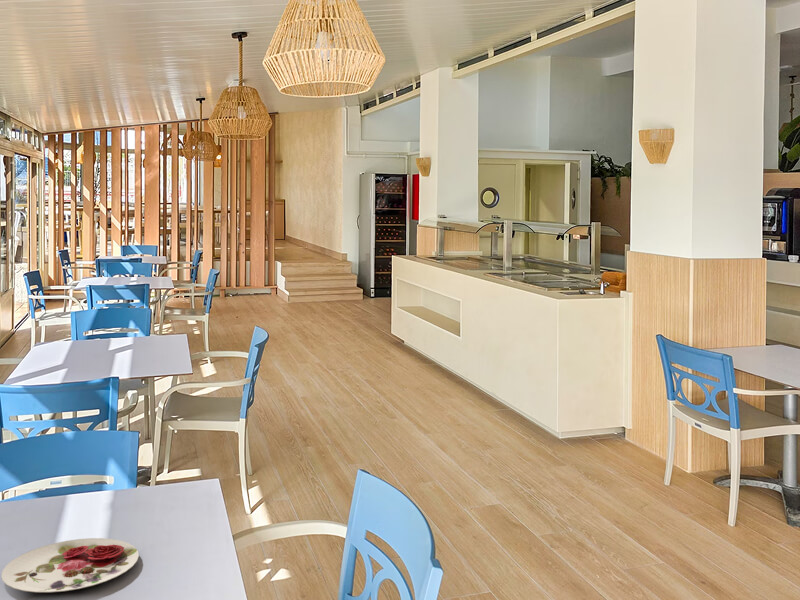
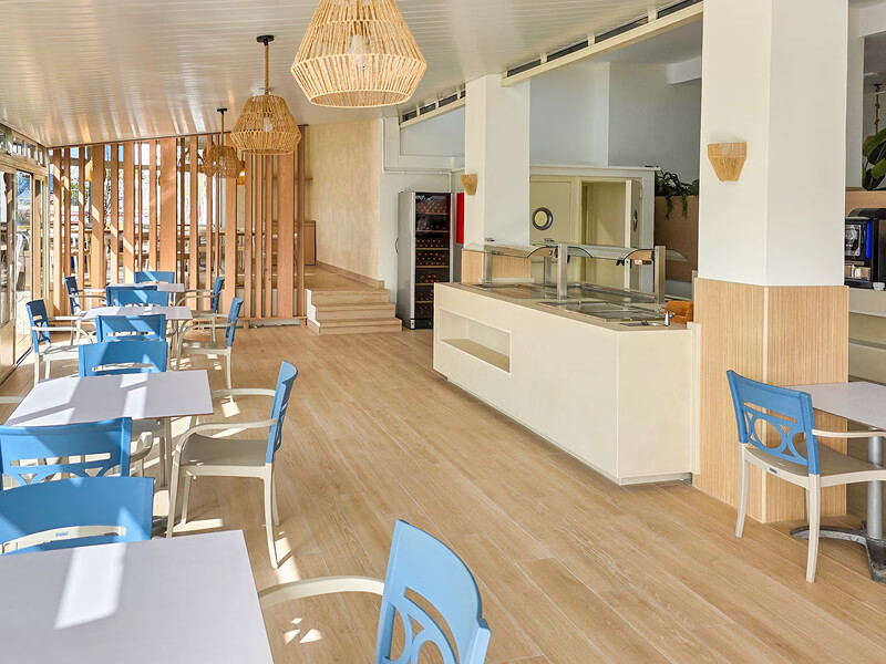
- plate (72, 562)
